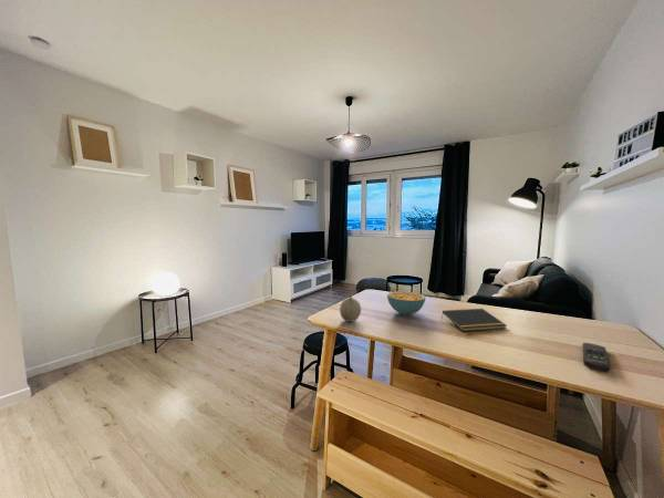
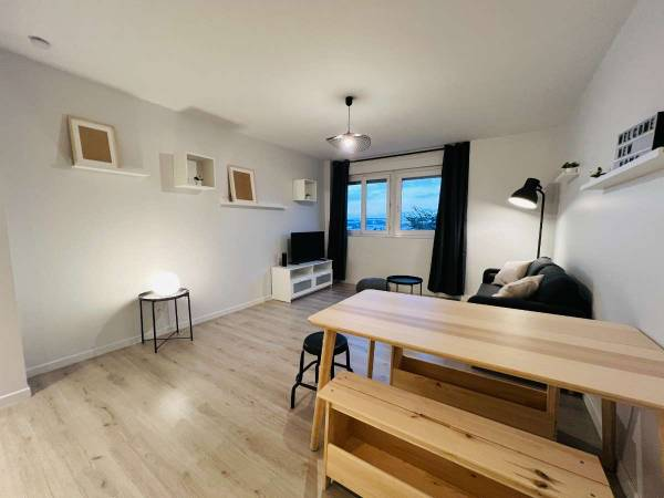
- remote control (594, 355)
- cereal bowl (405, 304)
- notepad (473, 319)
- fruit (350, 305)
